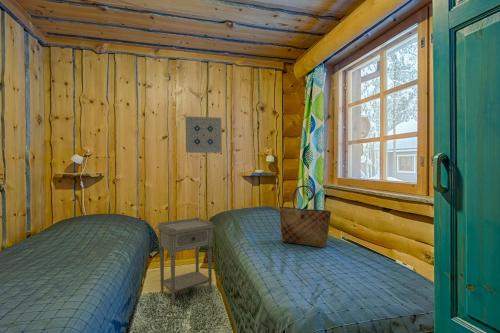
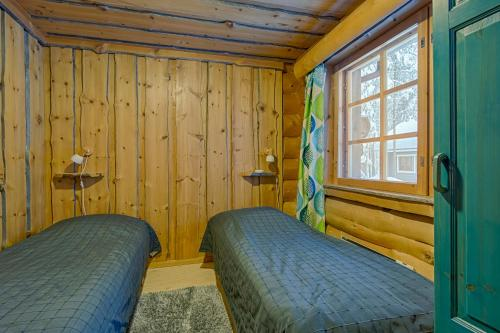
- wall art (203, 134)
- tote bag (304, 214)
- nightstand (183, 250)
